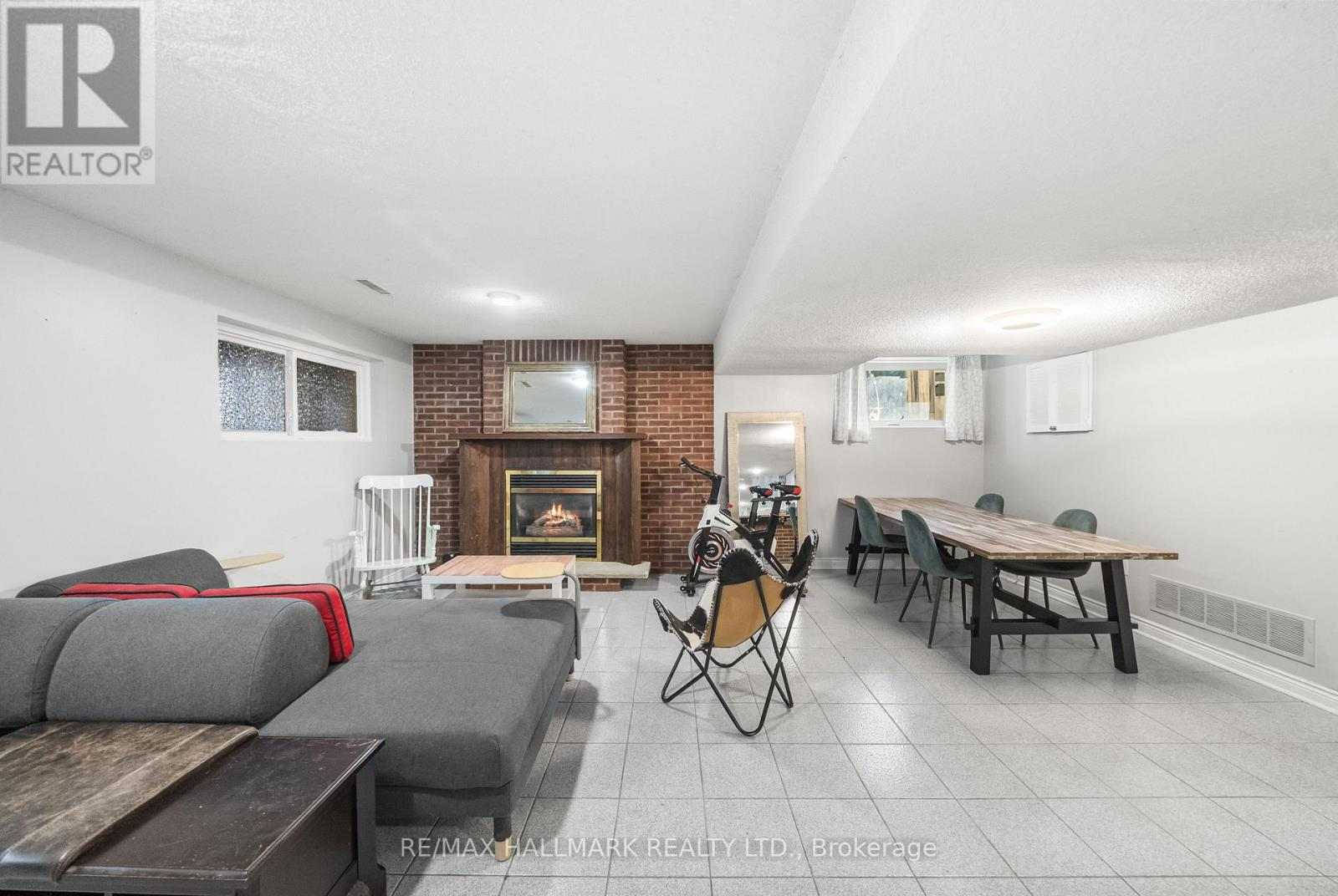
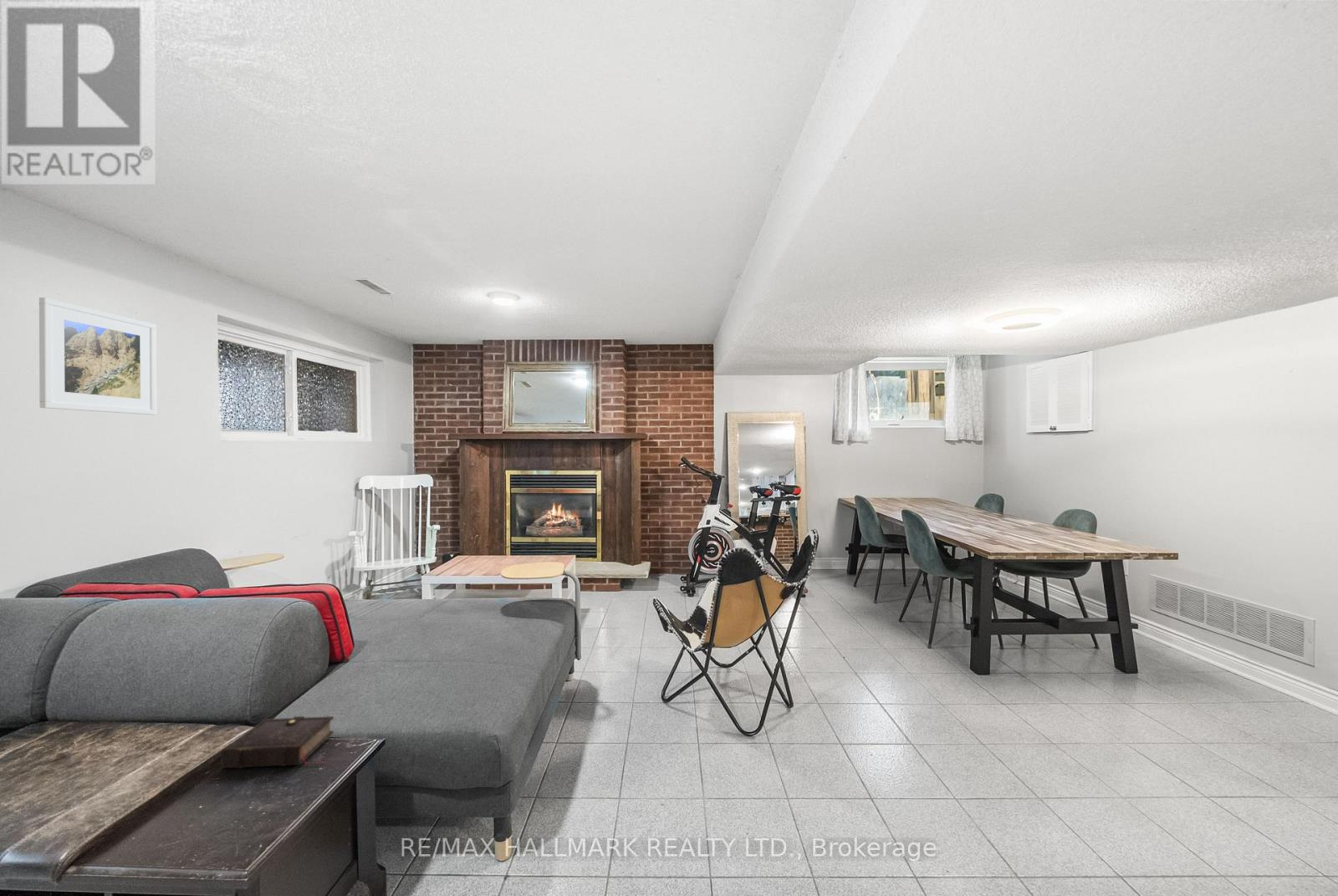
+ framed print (103, 361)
+ book (294, 740)
